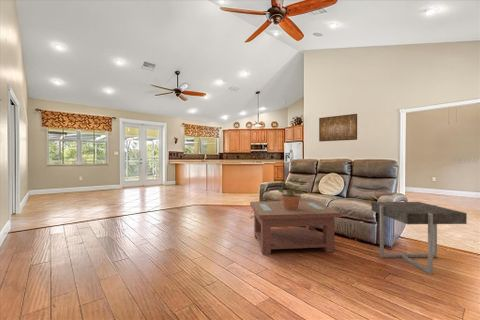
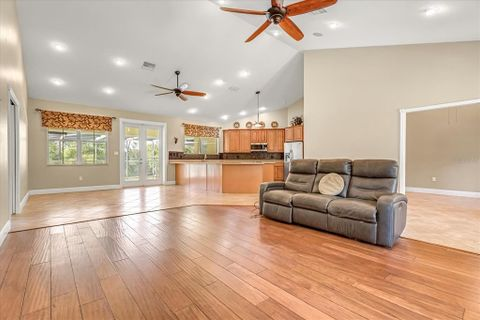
- side table (414, 223)
- coffee table (290, 224)
- wall art (337, 128)
- potted plant (292, 195)
